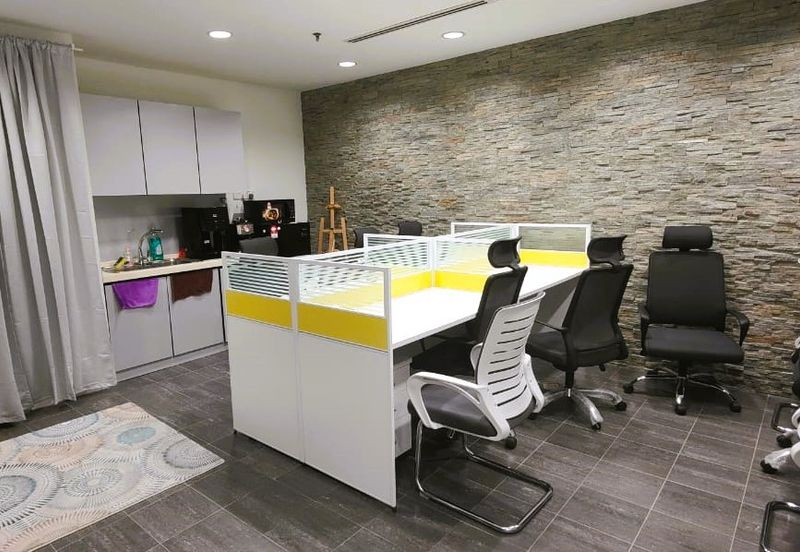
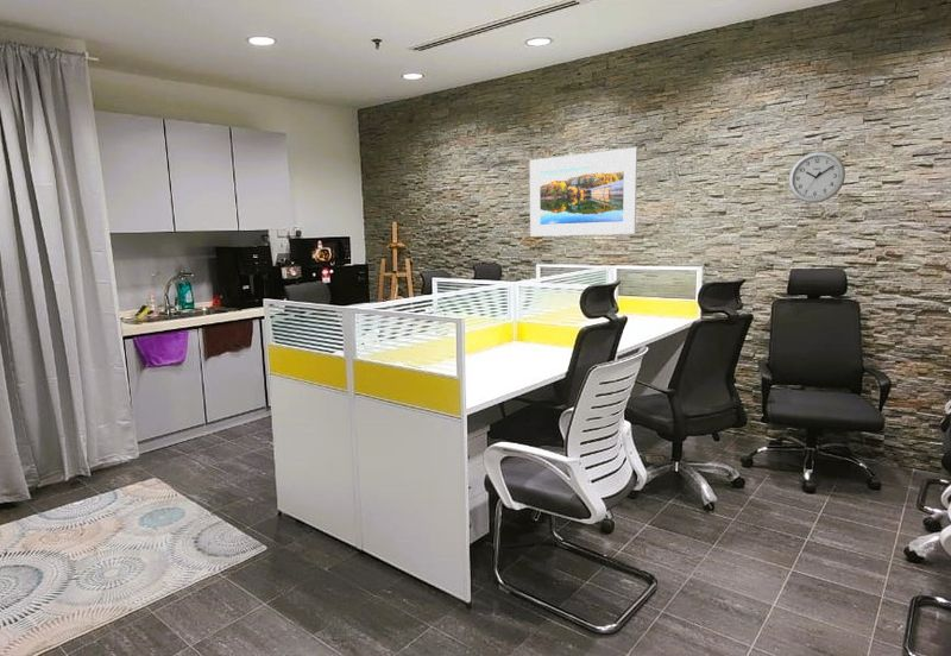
+ wall clock (815, 177)
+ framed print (579, 195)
